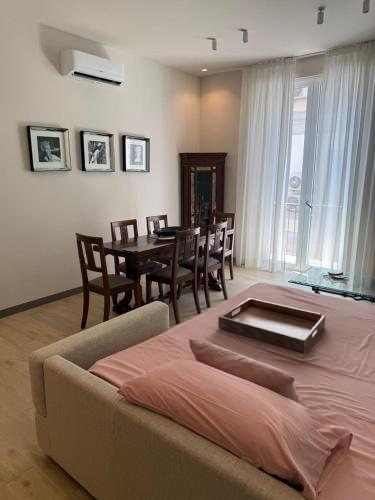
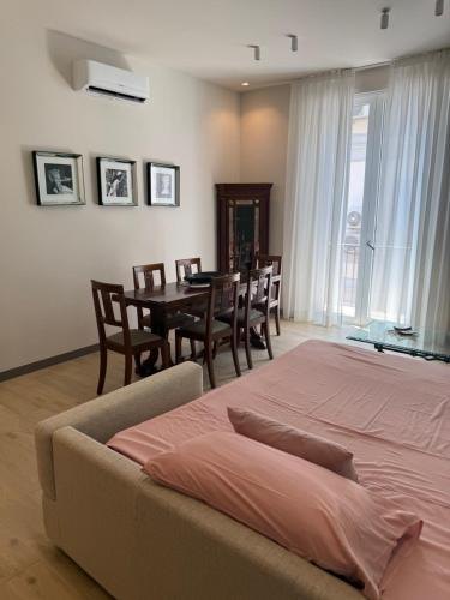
- serving tray (272, 321)
